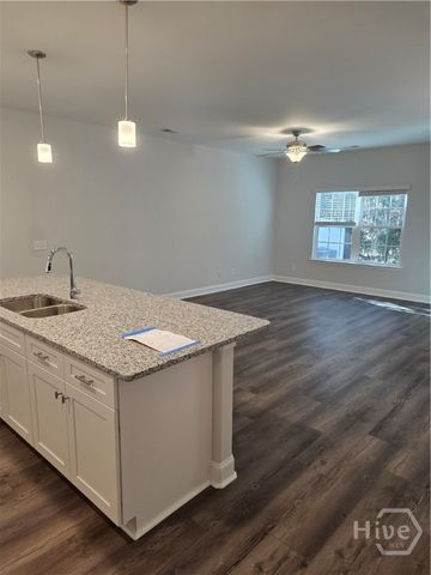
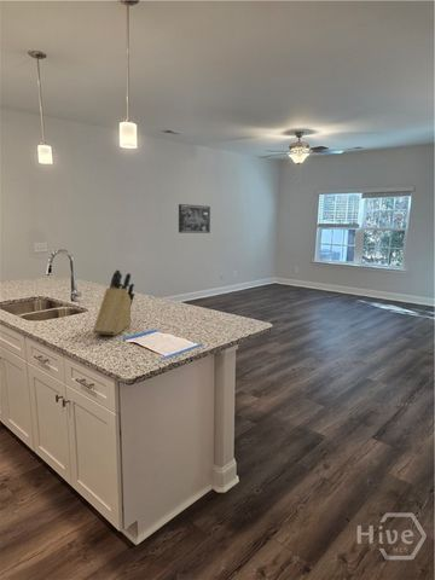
+ wall art (195, 219)
+ knife block (115, 300)
